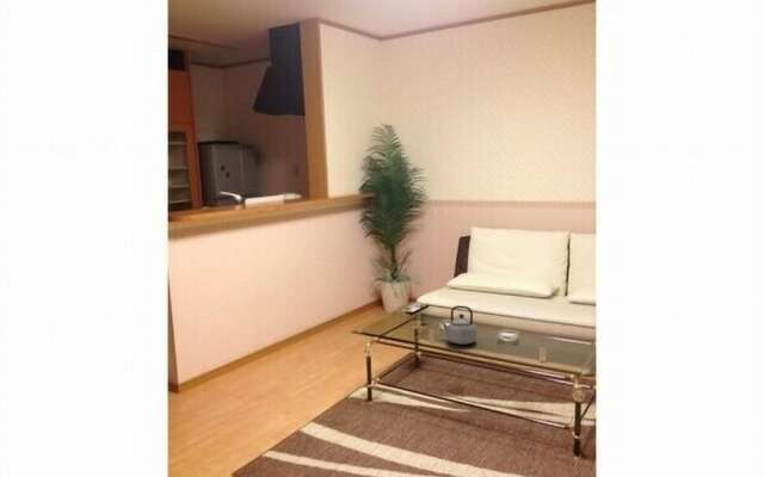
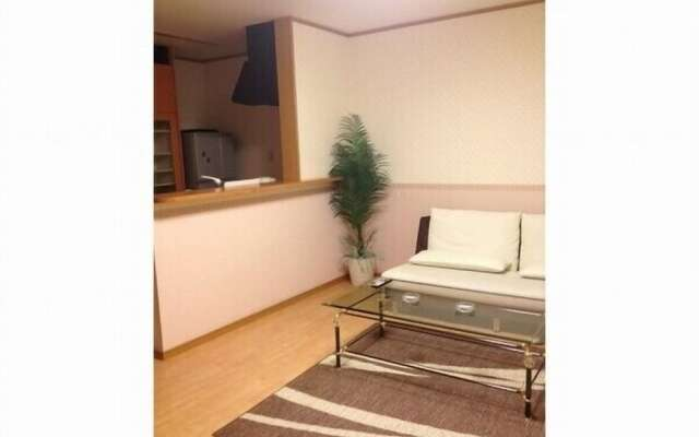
- teapot (457, 323)
